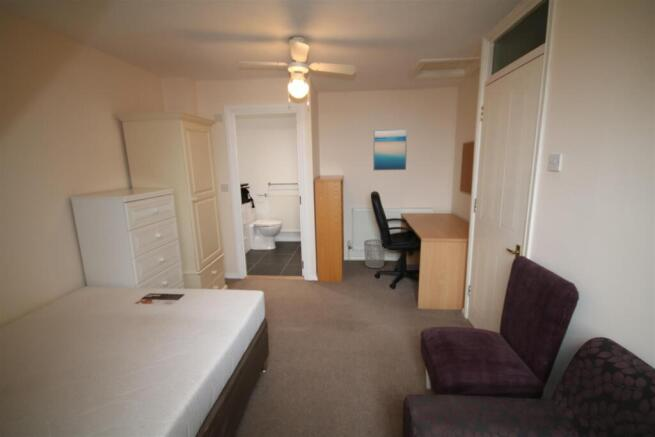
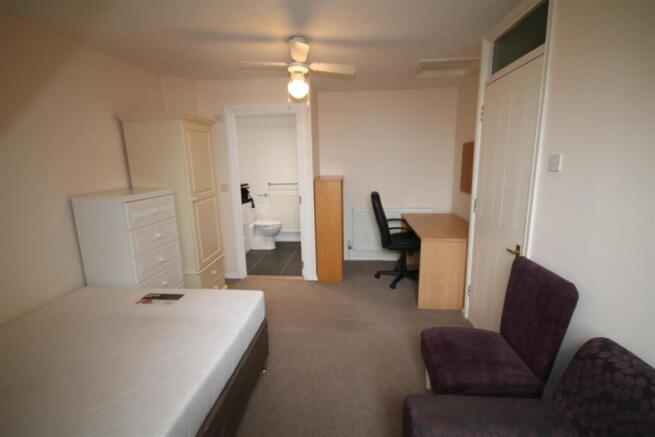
- wall art (389, 150)
- waste bin (374, 253)
